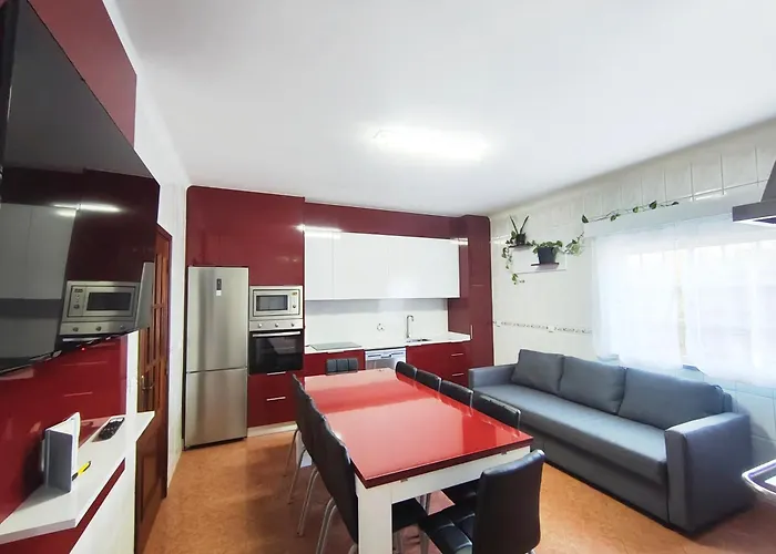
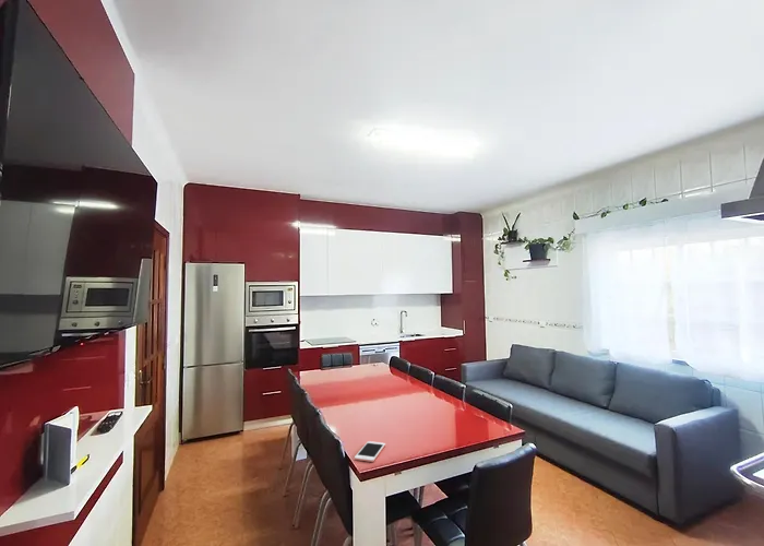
+ cell phone (370, 451)
